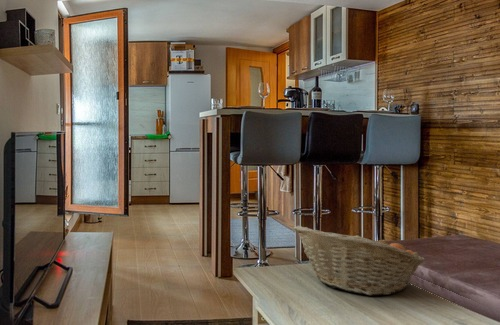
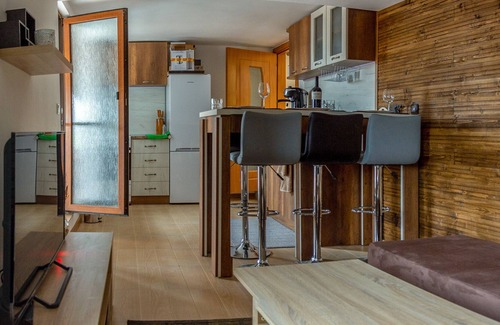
- fruit basket (355, 254)
